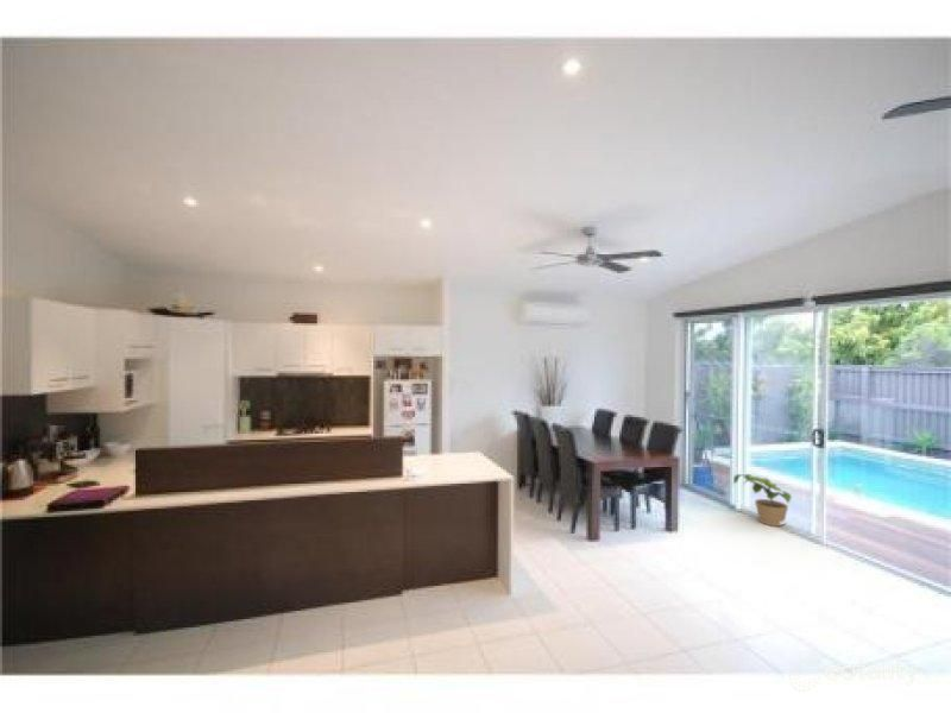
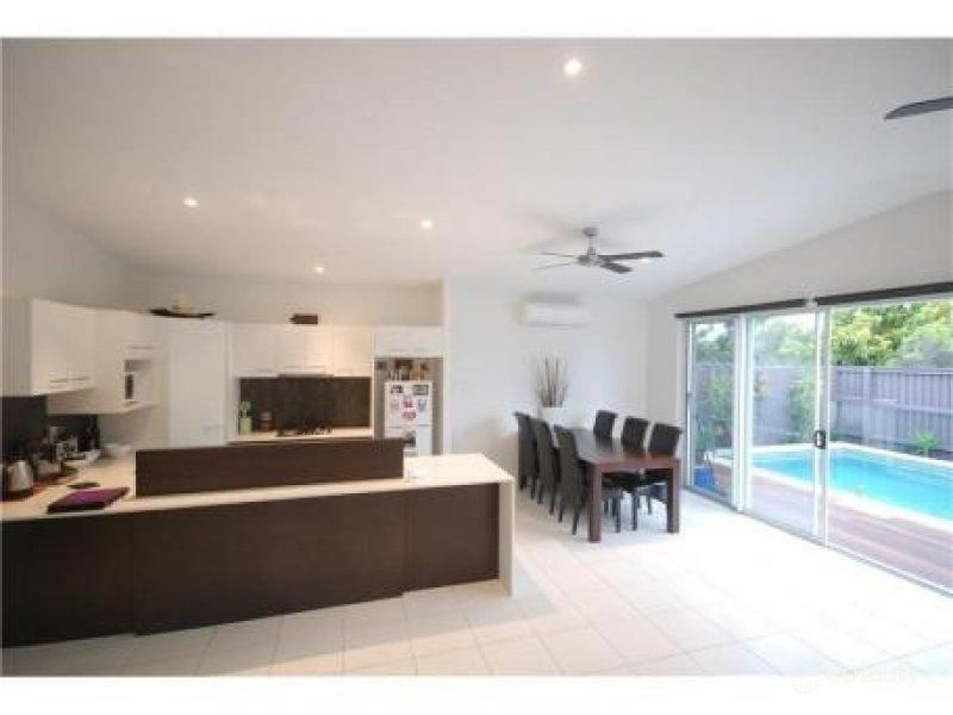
- potted plant (757, 499)
